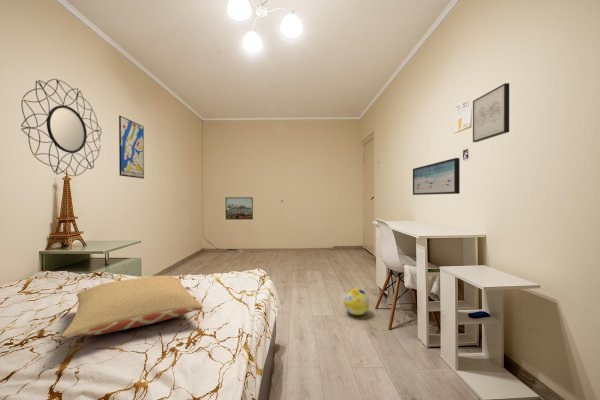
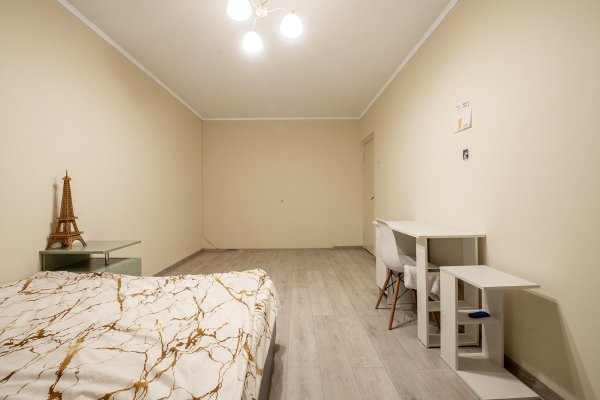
- wall art (132, 149)
- home mirror (67, 129)
- ball (356, 301)
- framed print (239, 208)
- wall art (489, 115)
- wall art (432, 179)
- pillow (136, 300)
